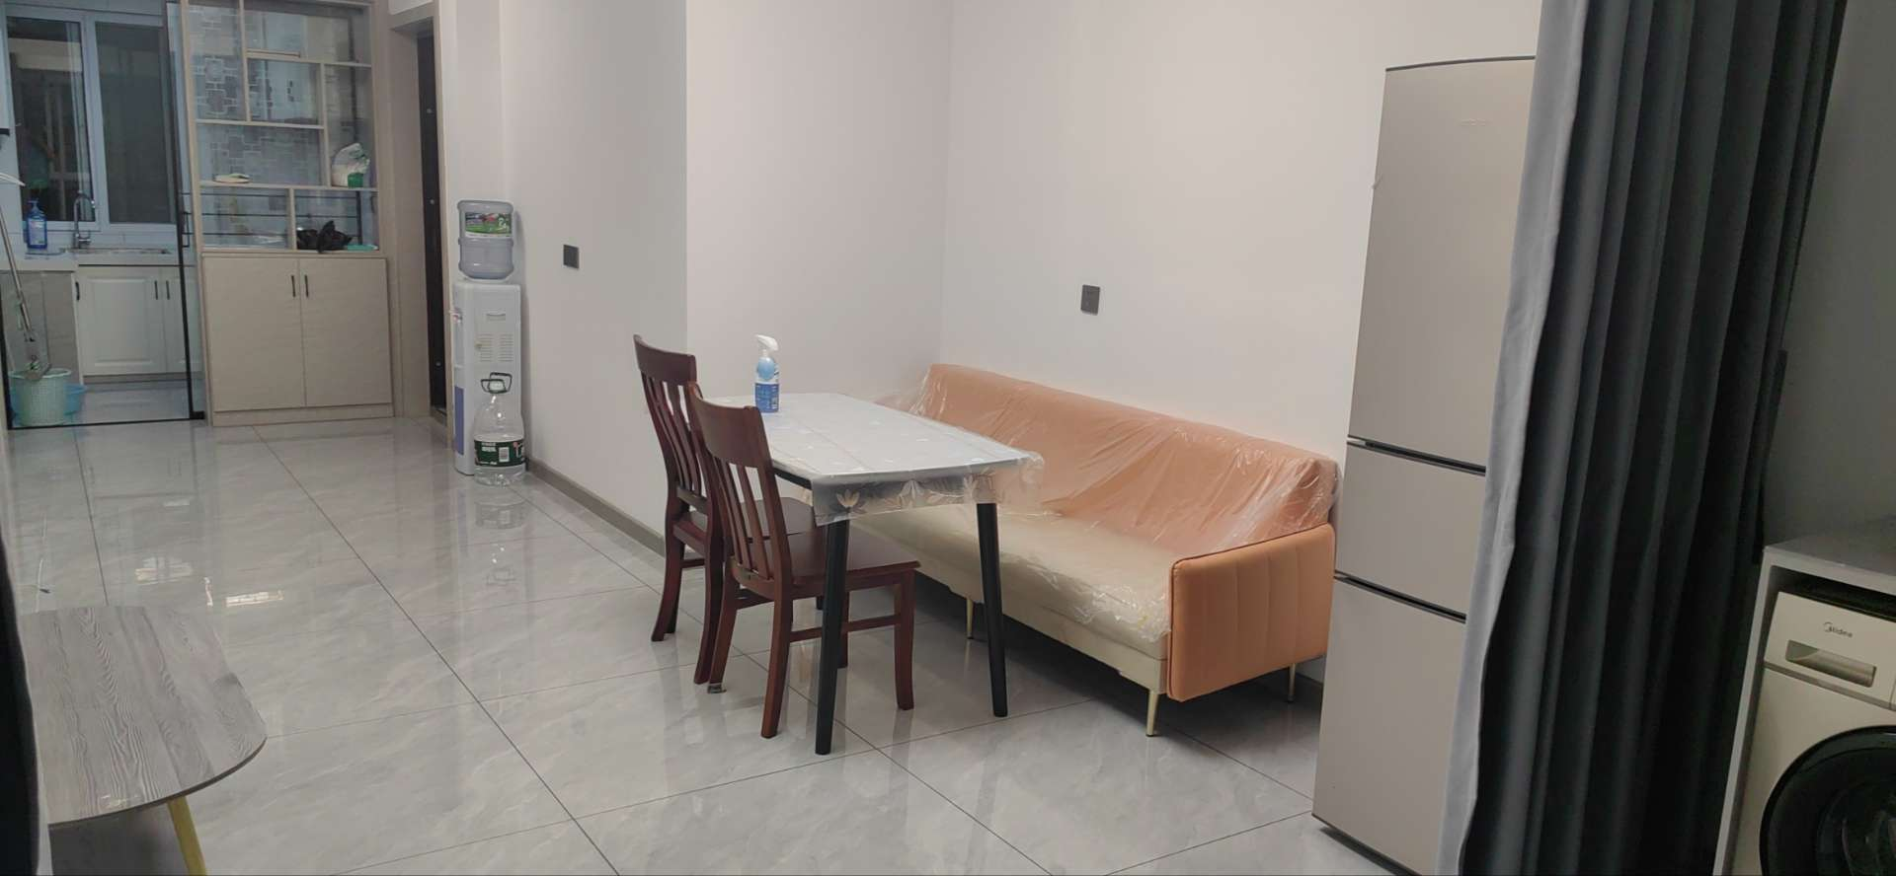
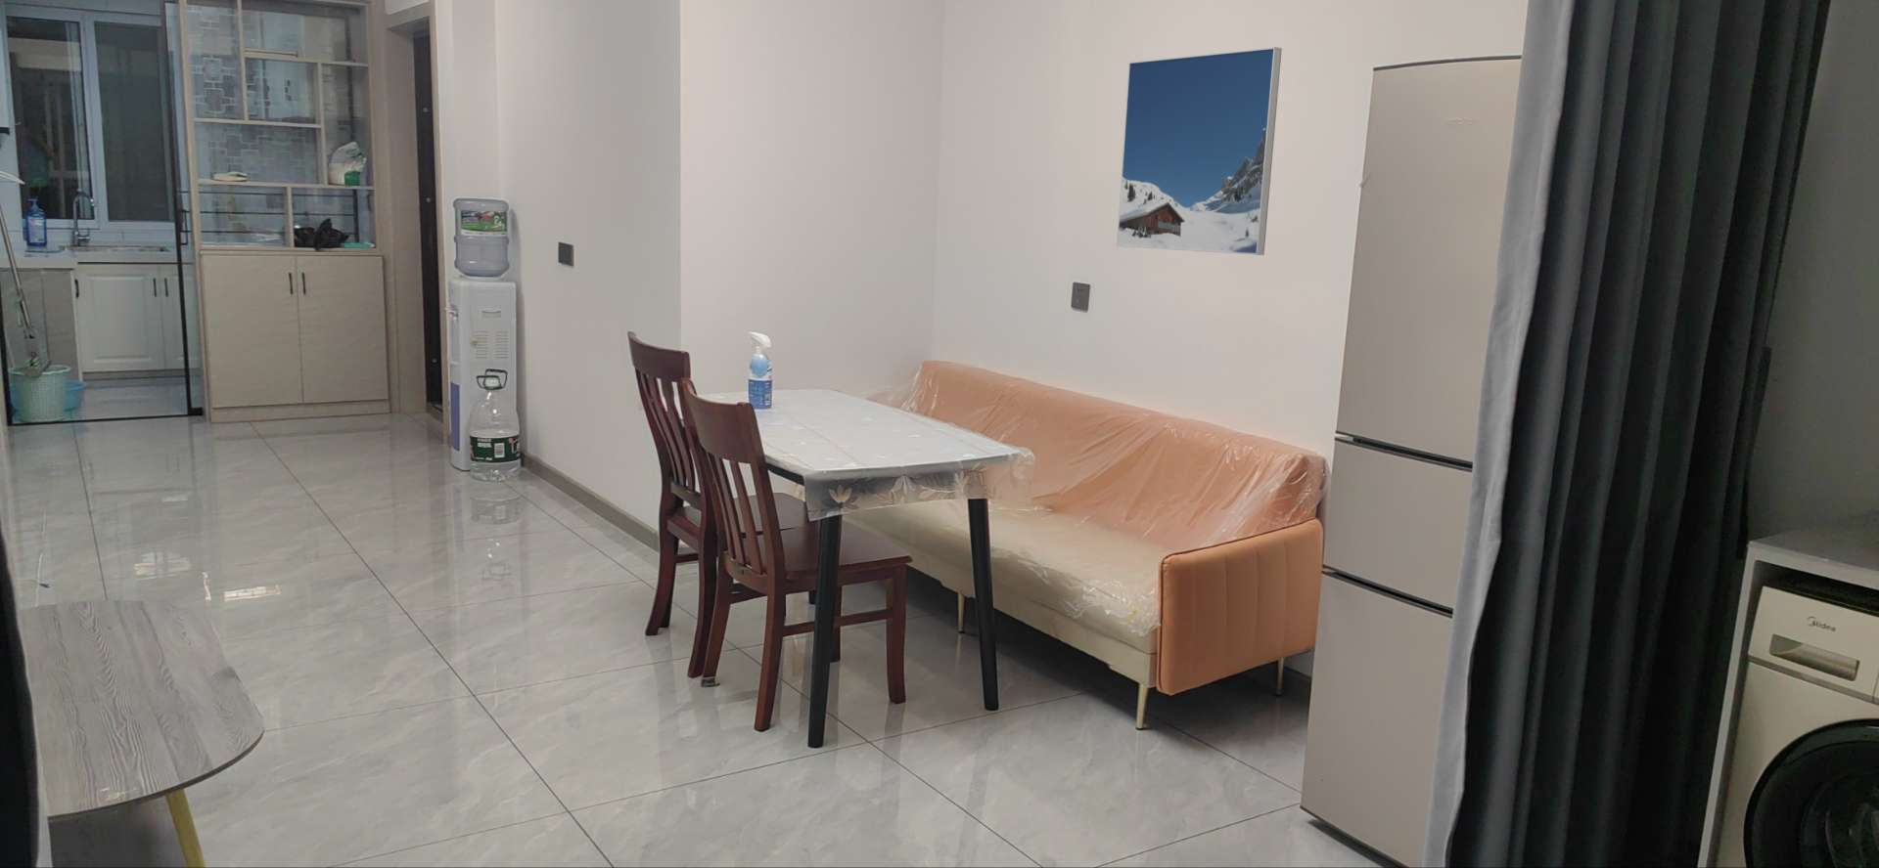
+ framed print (1194, 153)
